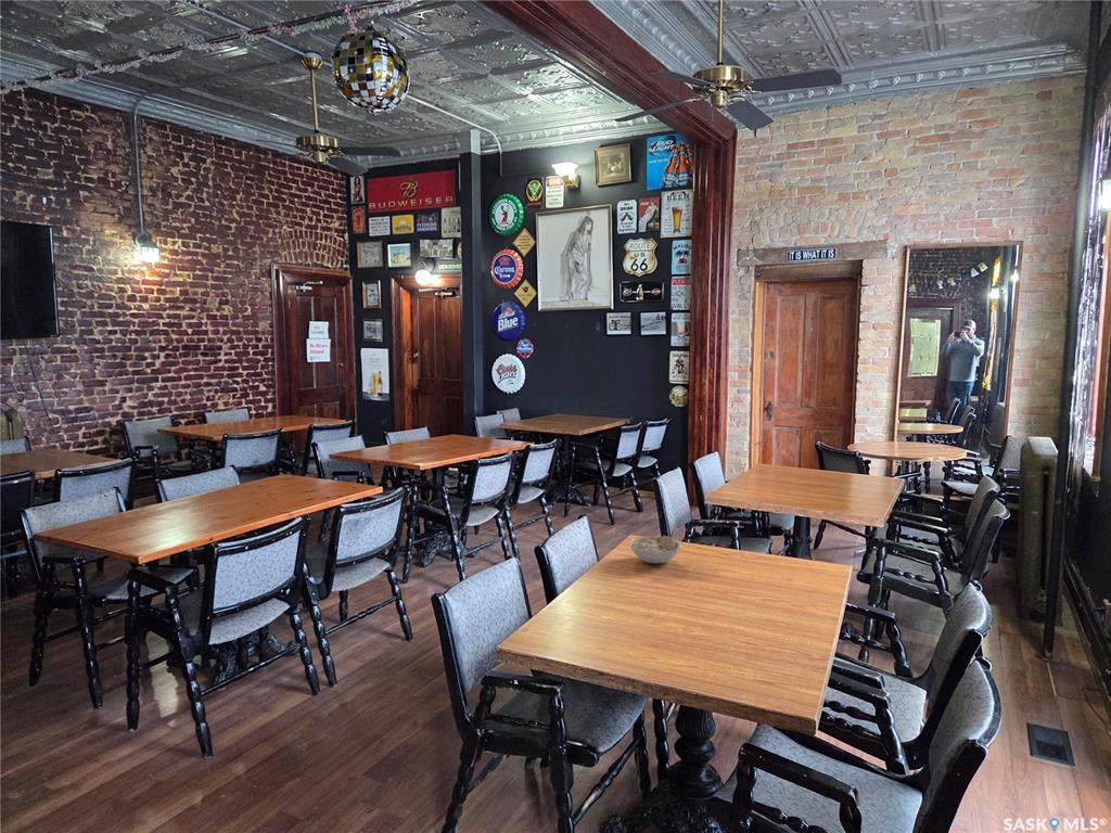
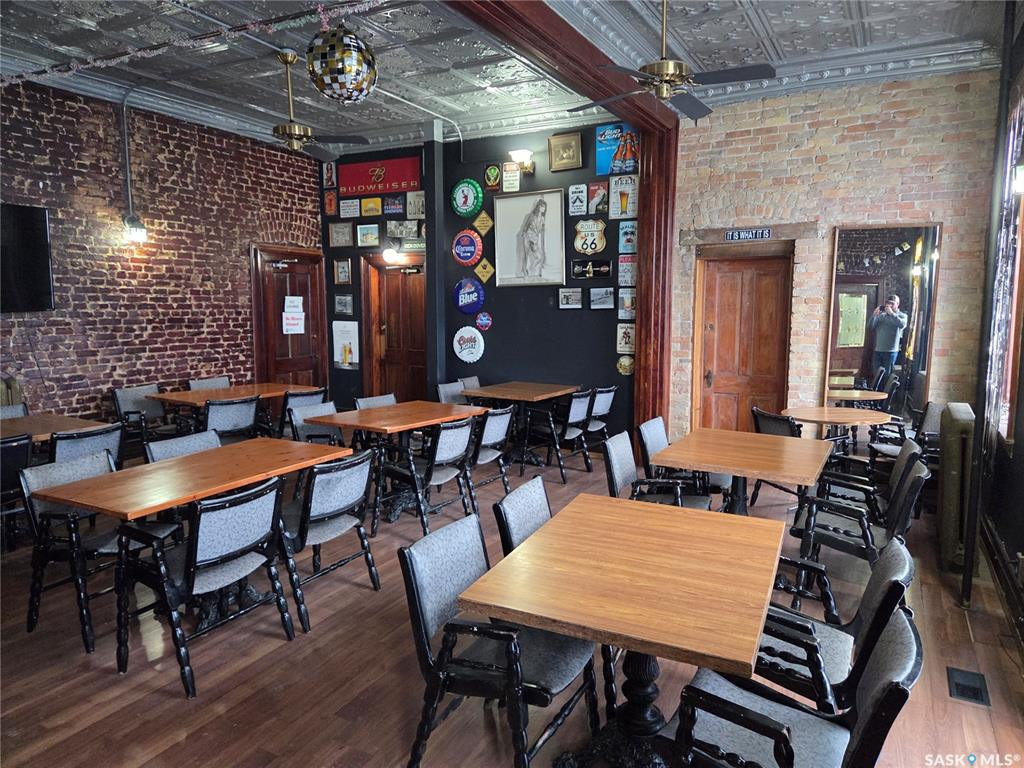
- bowl (654, 549)
